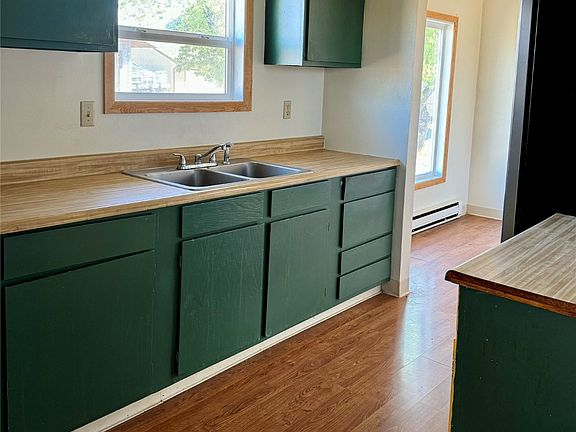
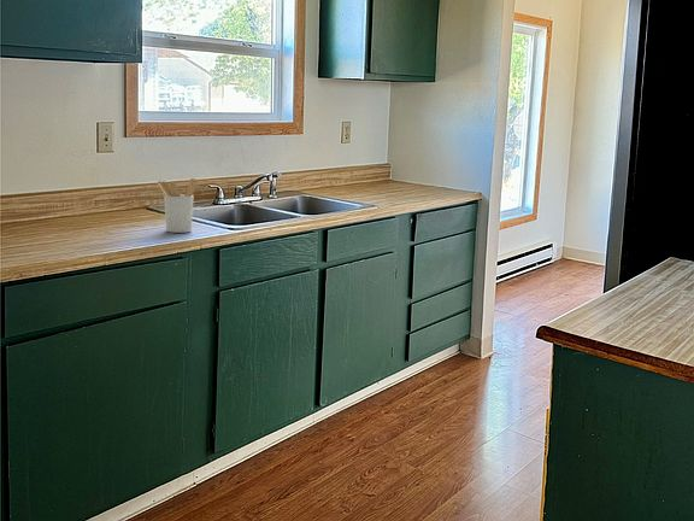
+ utensil holder (175, 204)
